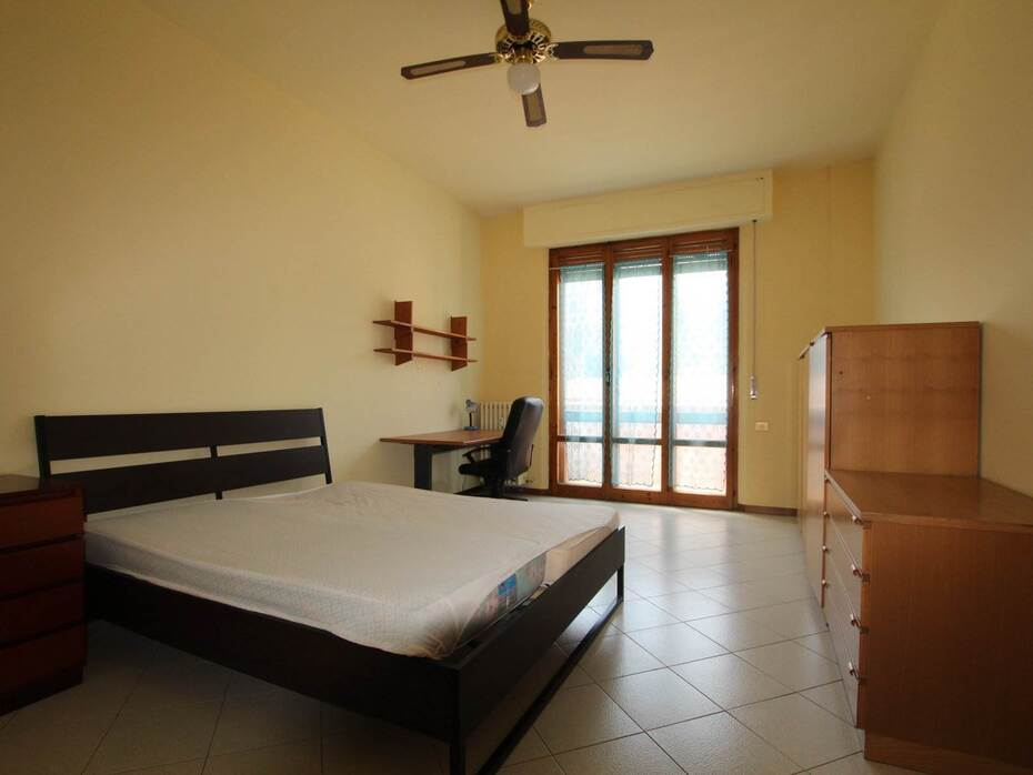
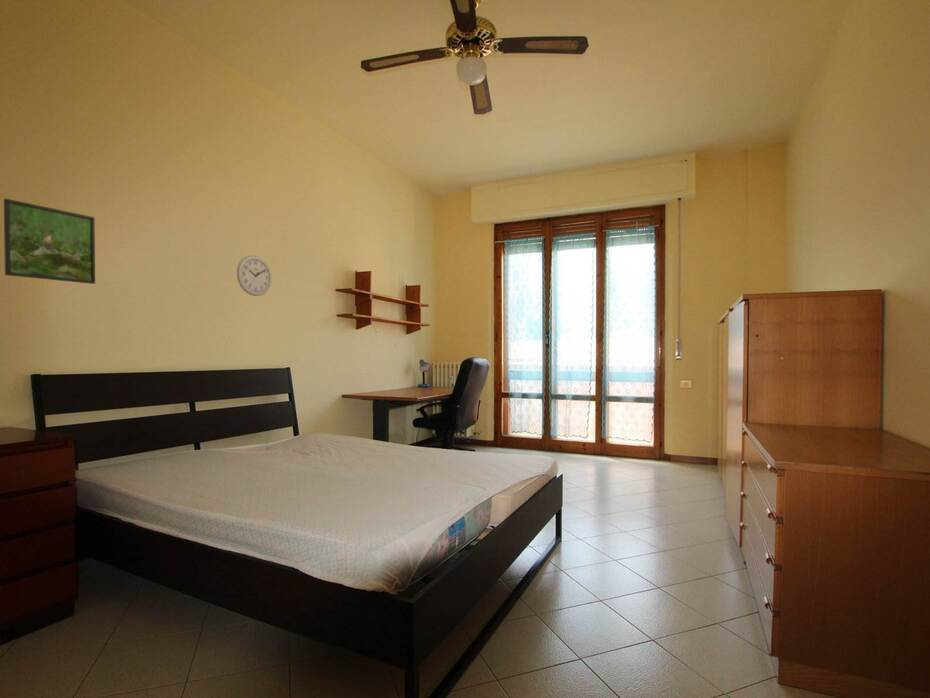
+ wall clock (255, 275)
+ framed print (52, 244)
